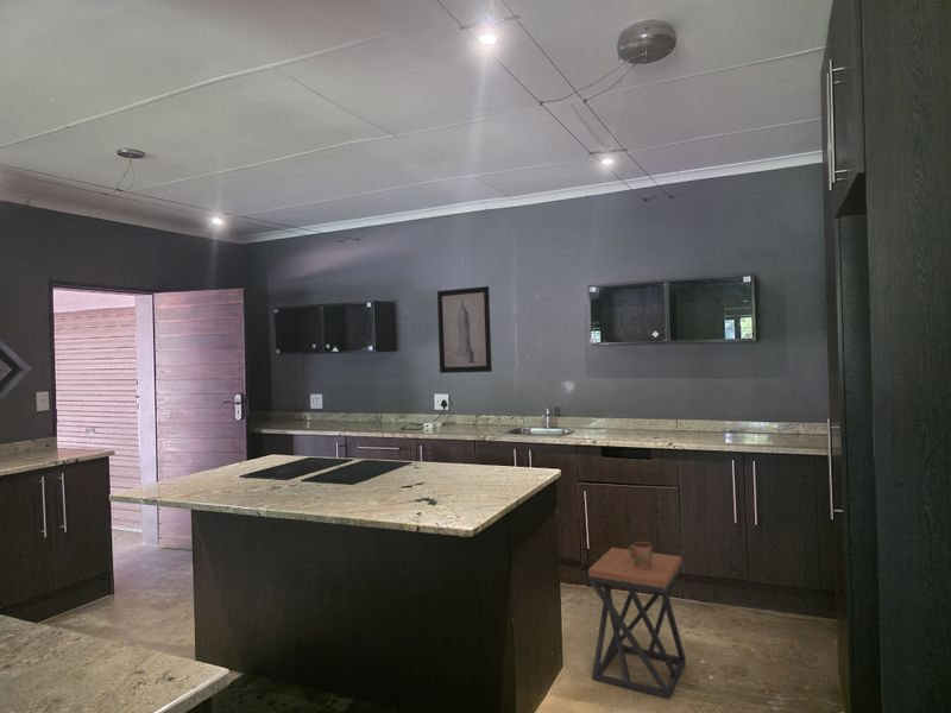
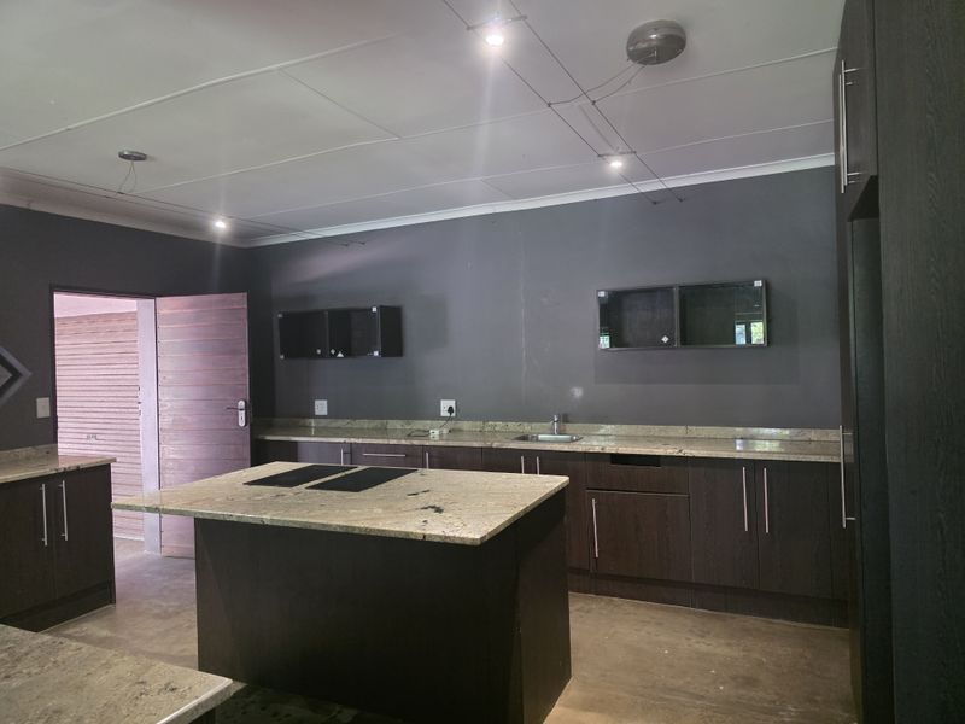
- mug (641, 554)
- stool (637, 616)
- wall art (464, 330)
